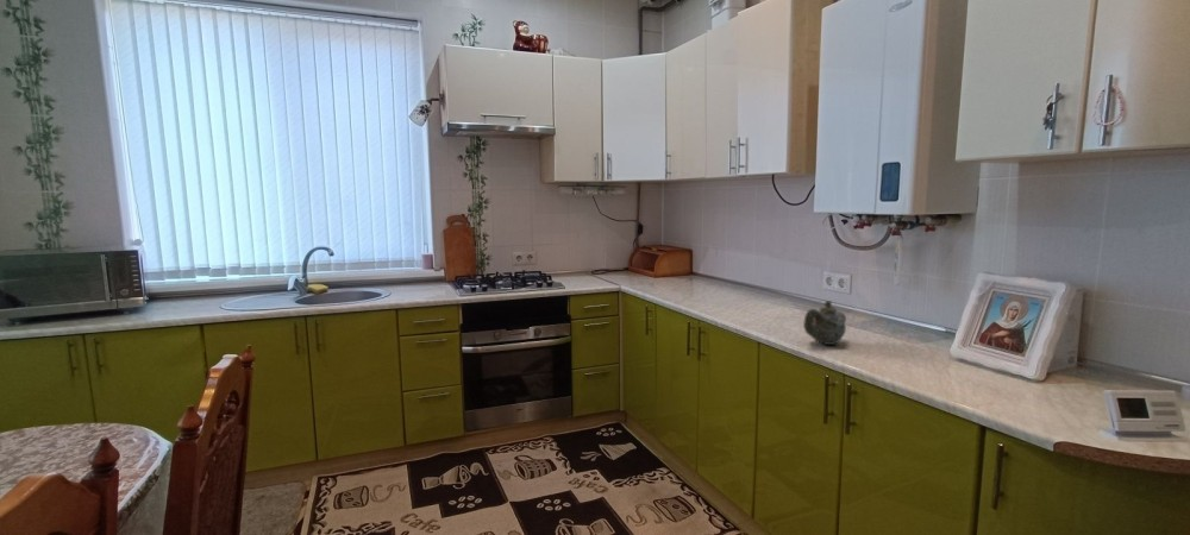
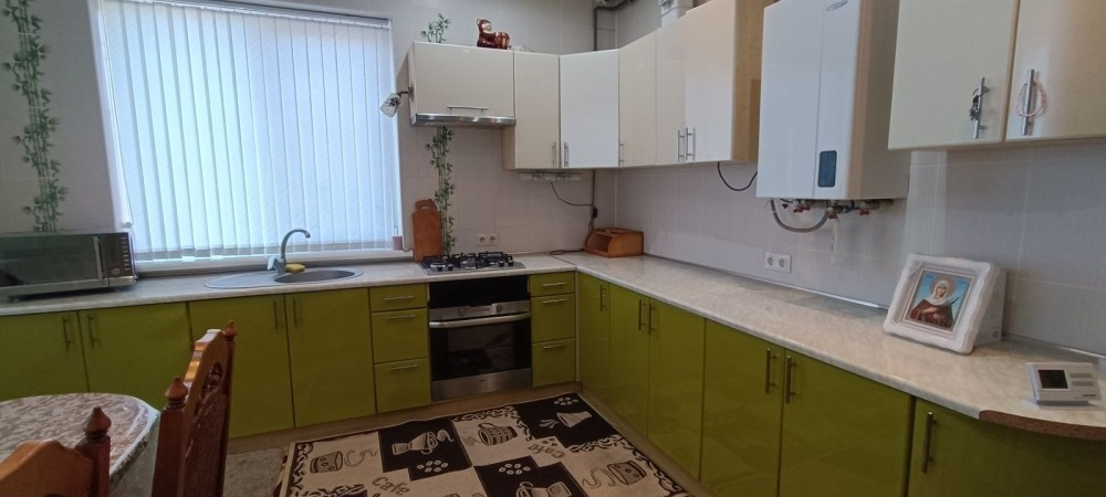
- teapot (826, 322)
